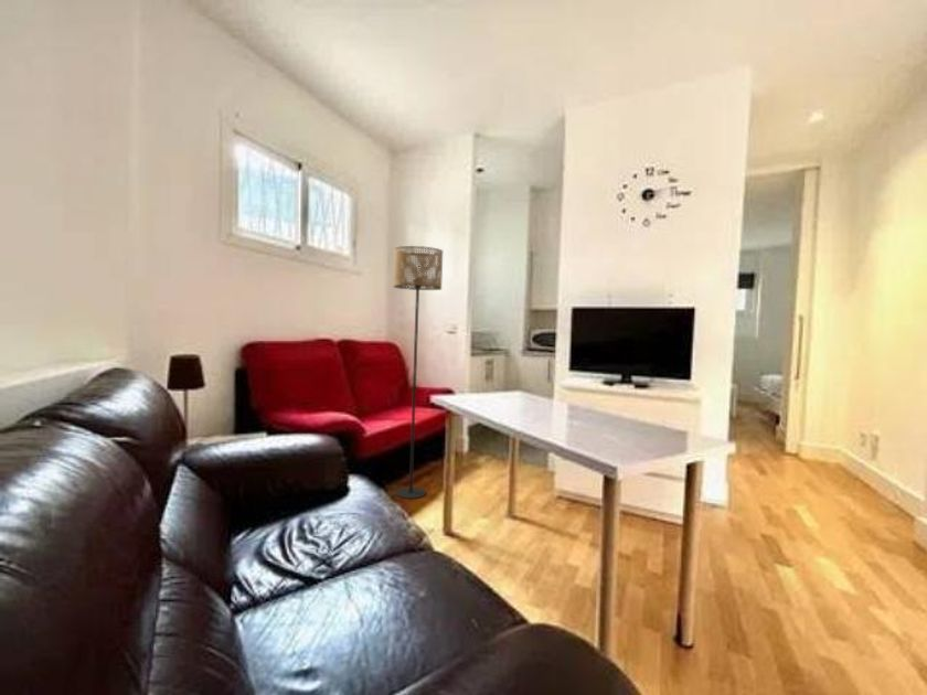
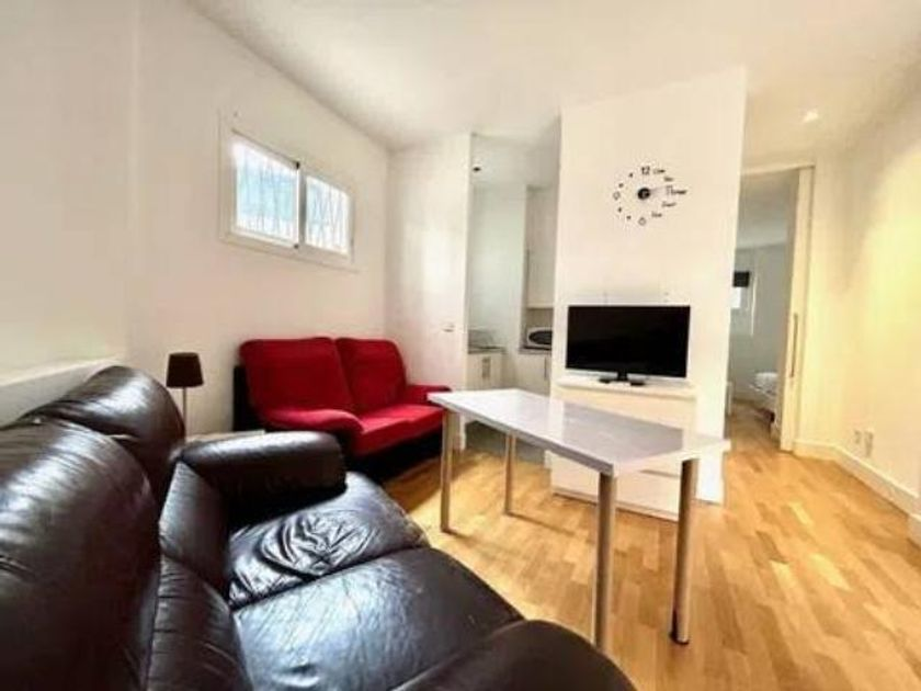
- floor lamp (414, 373)
